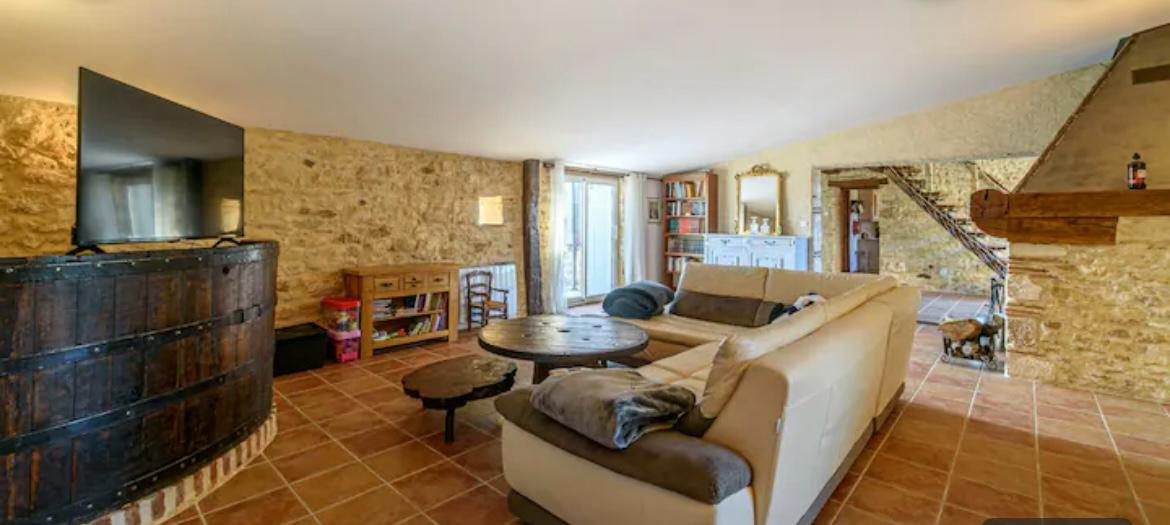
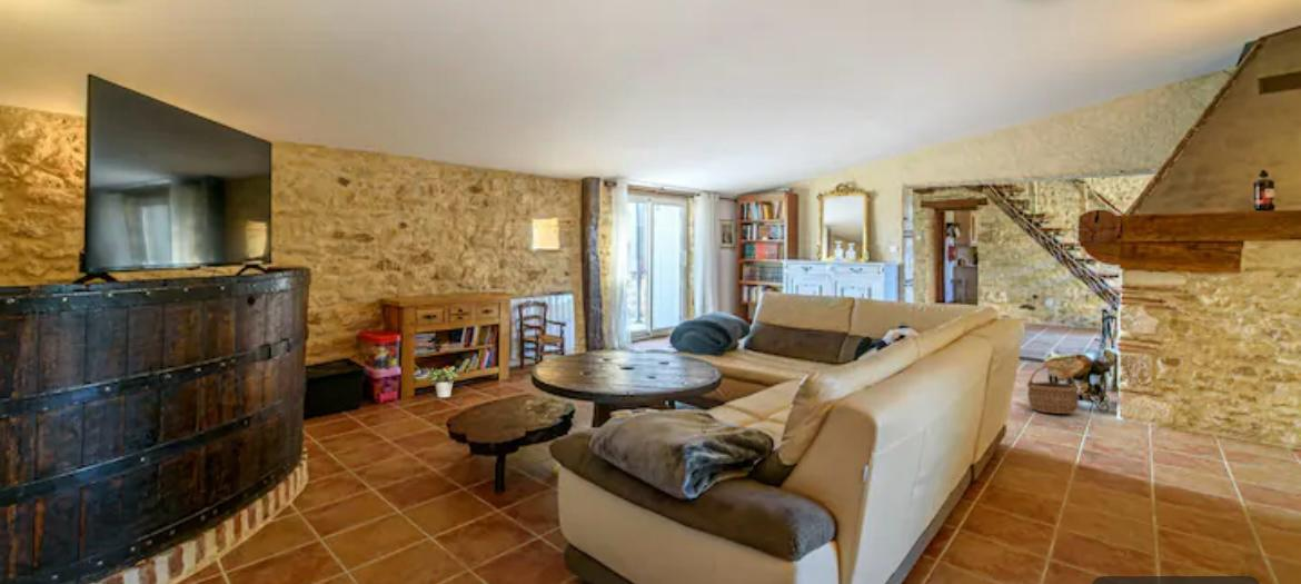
+ wicker basket (1052, 388)
+ potted plant (441, 382)
